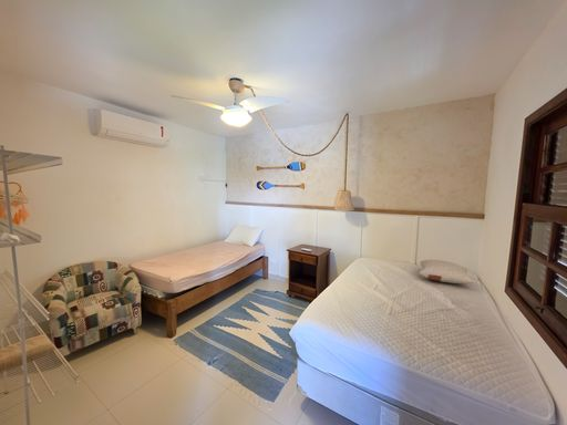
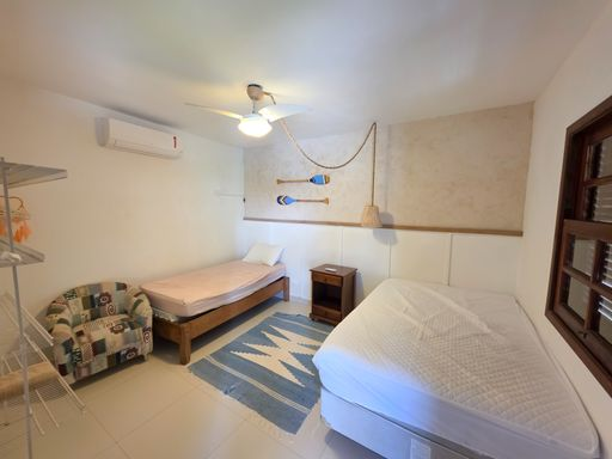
- pillow (444, 271)
